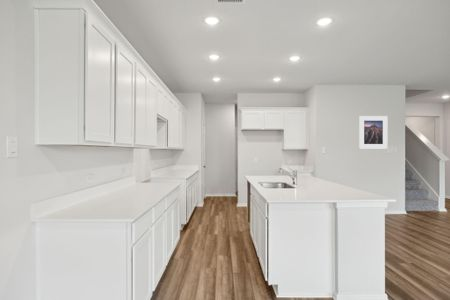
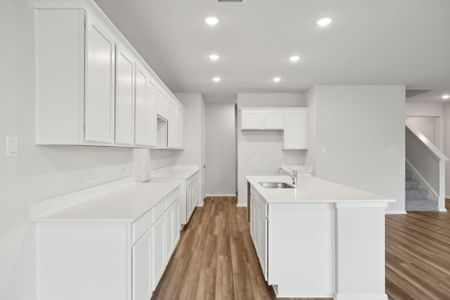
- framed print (373, 132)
